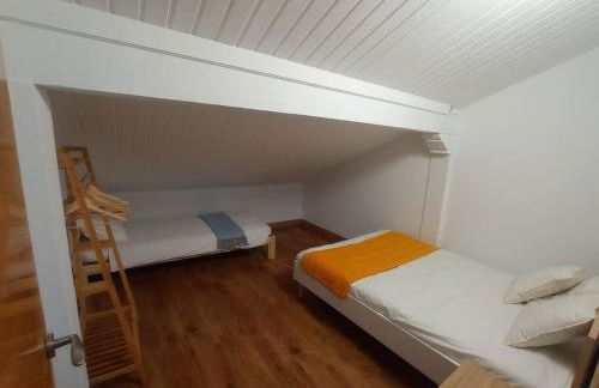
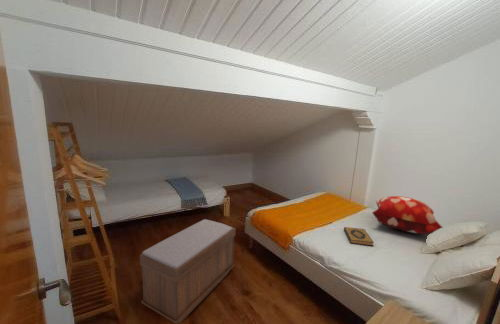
+ hardback book (357, 235)
+ bench (193, 262)
+ decorative pillow (404, 212)
